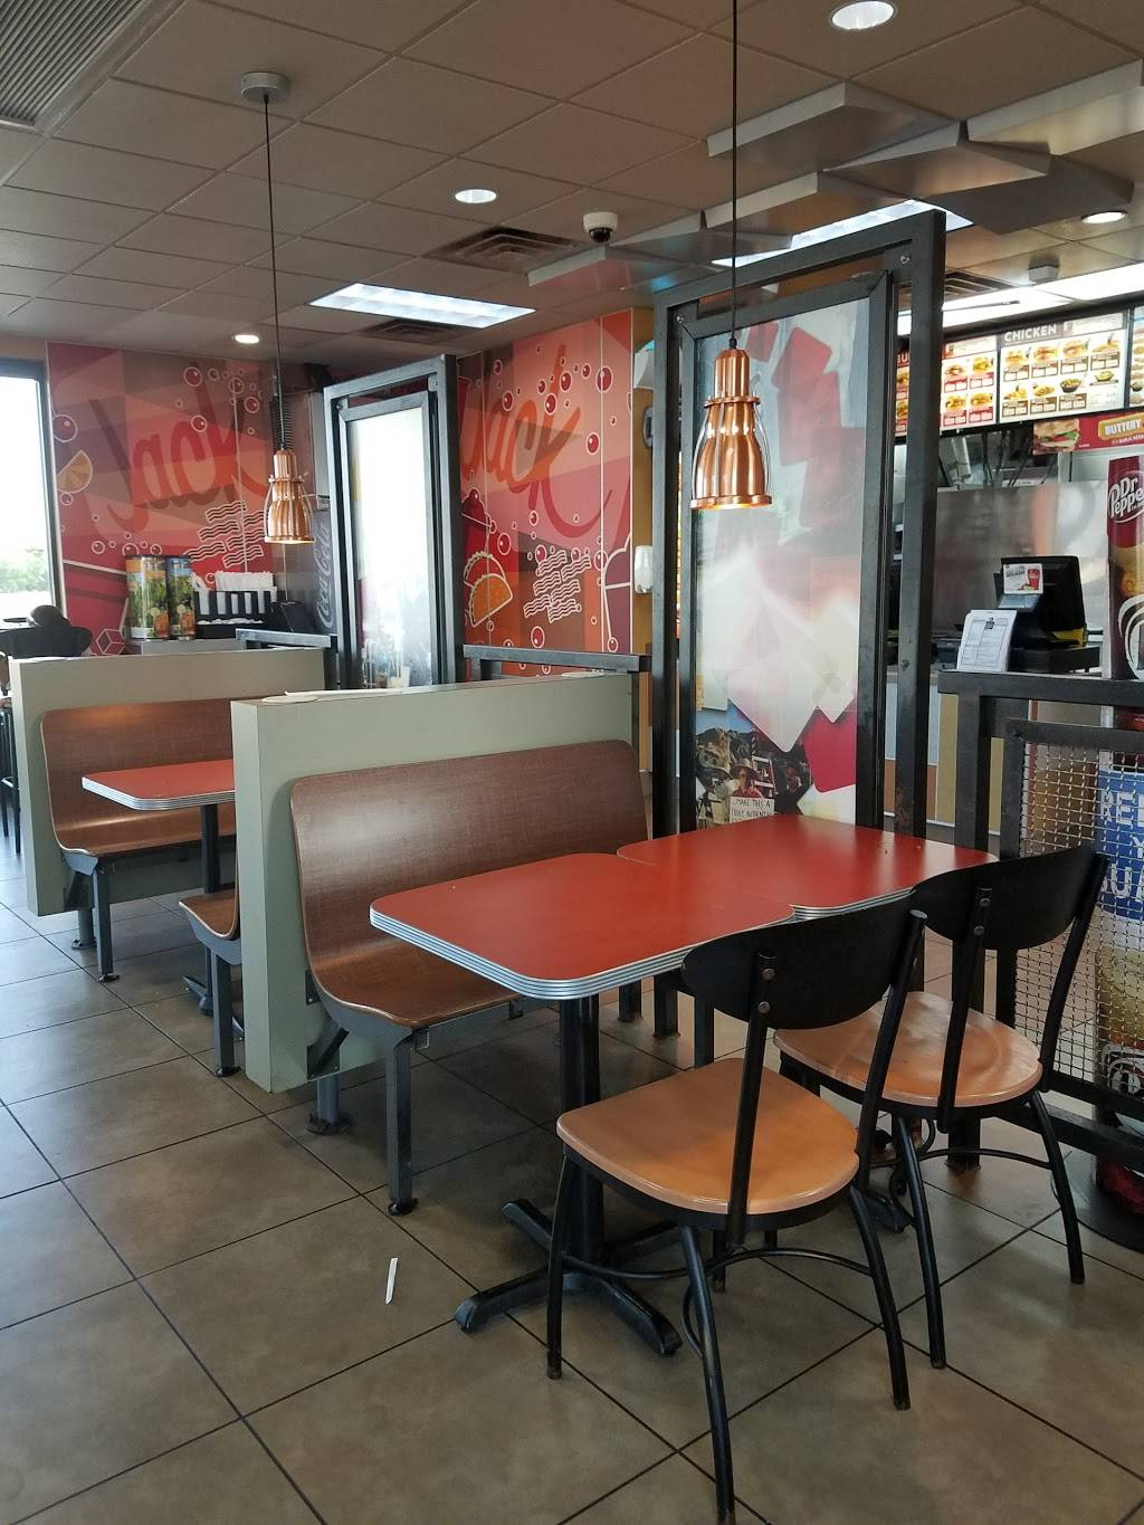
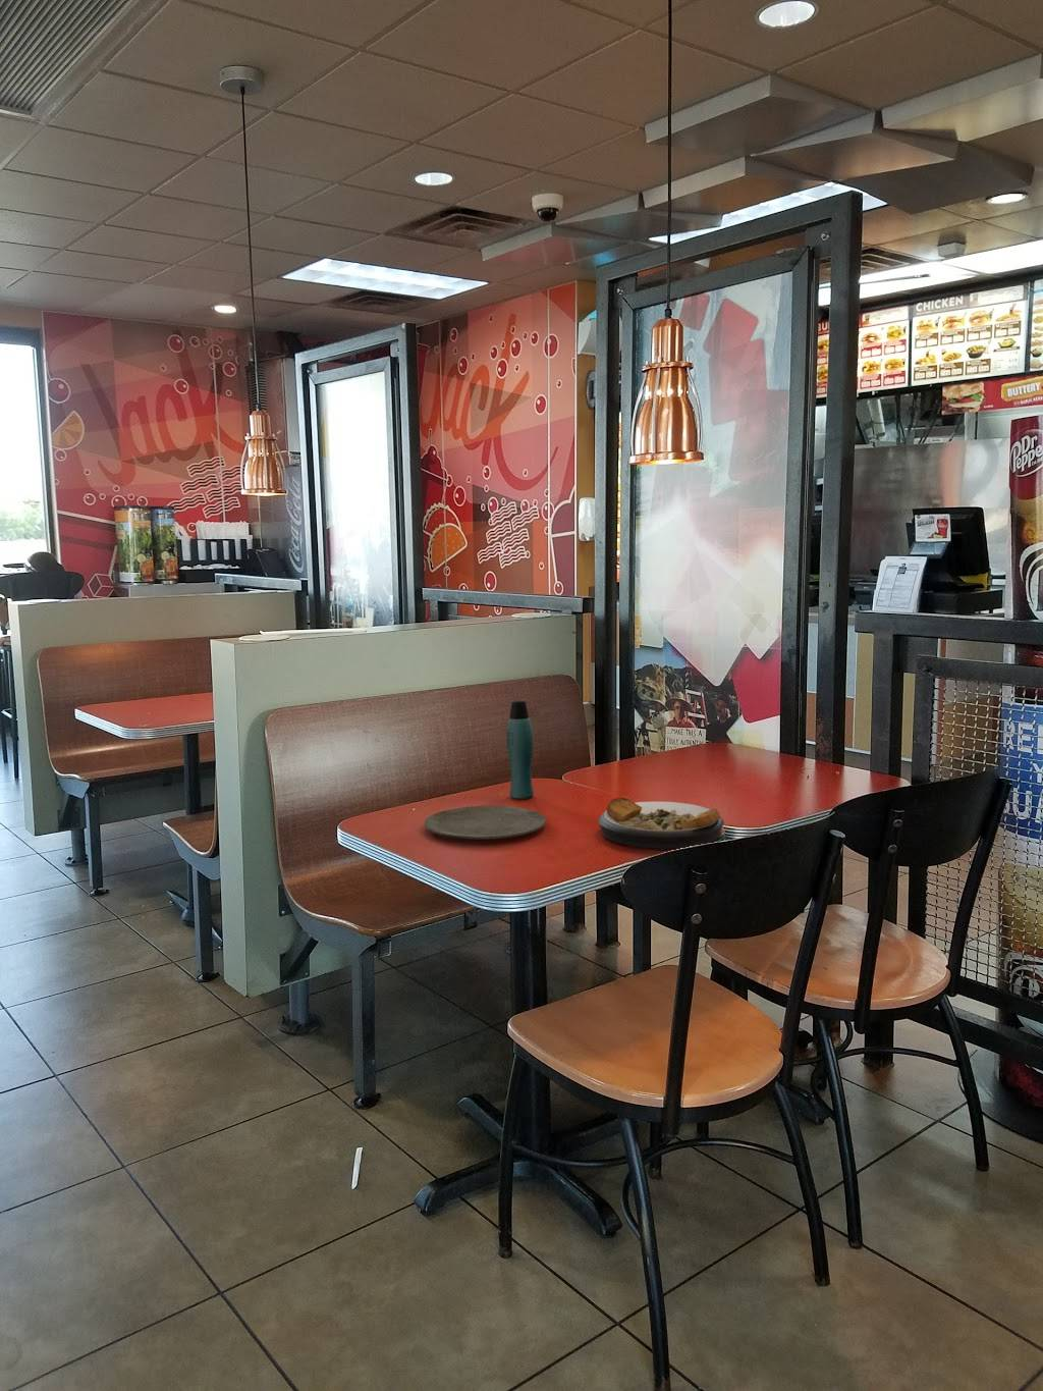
+ plate (485, 823)
+ plate (660, 819)
+ bottle (519, 748)
